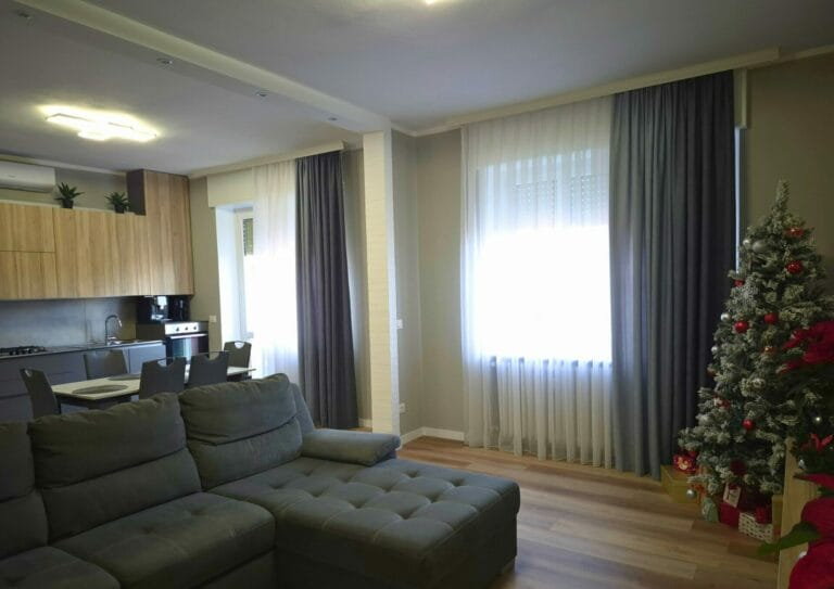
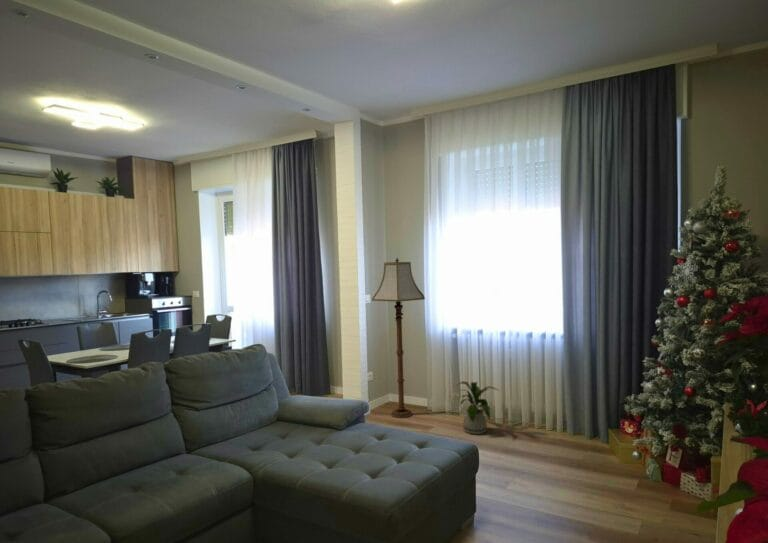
+ floor lamp (399, 336)
+ house plant (477, 402)
